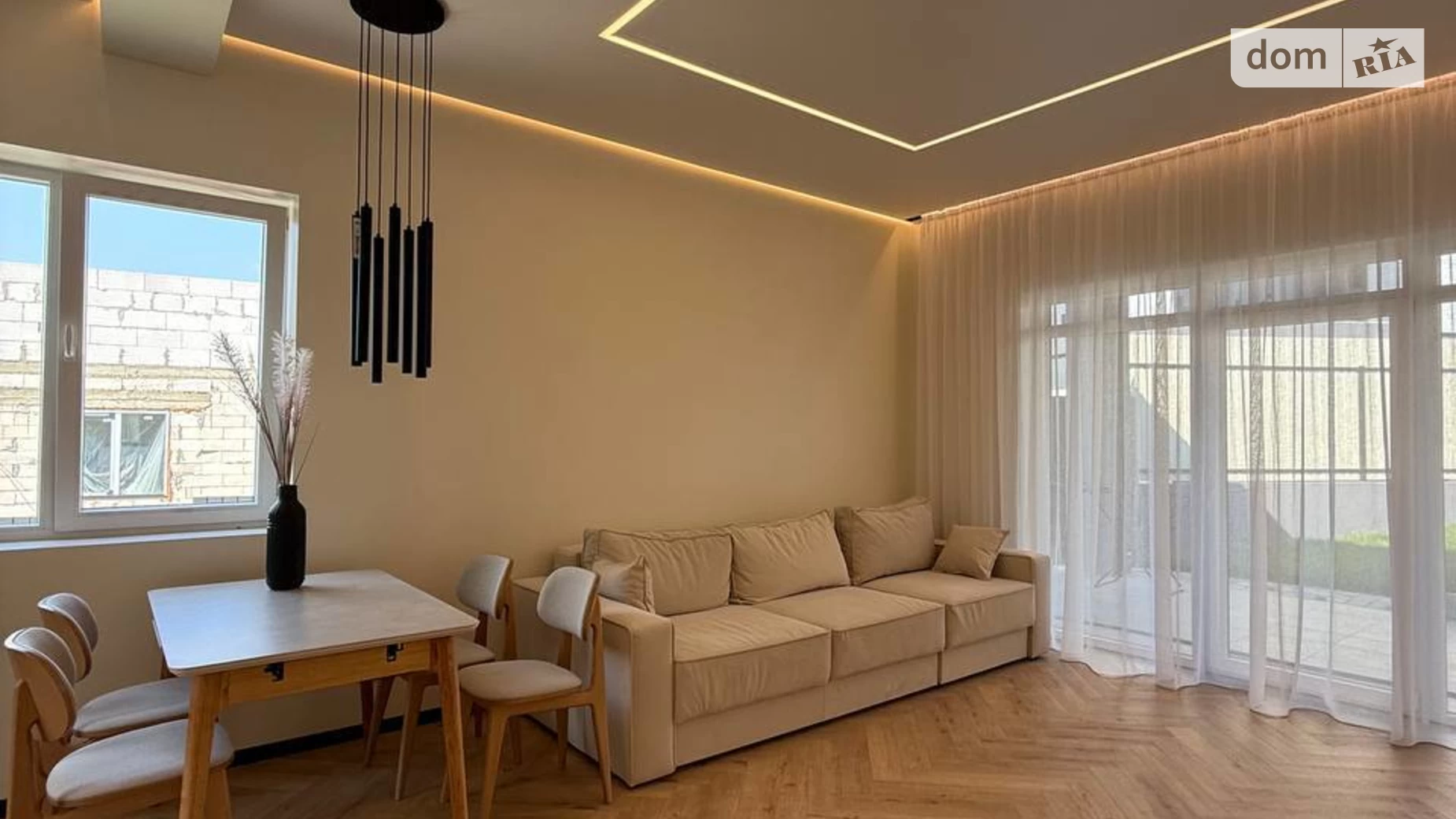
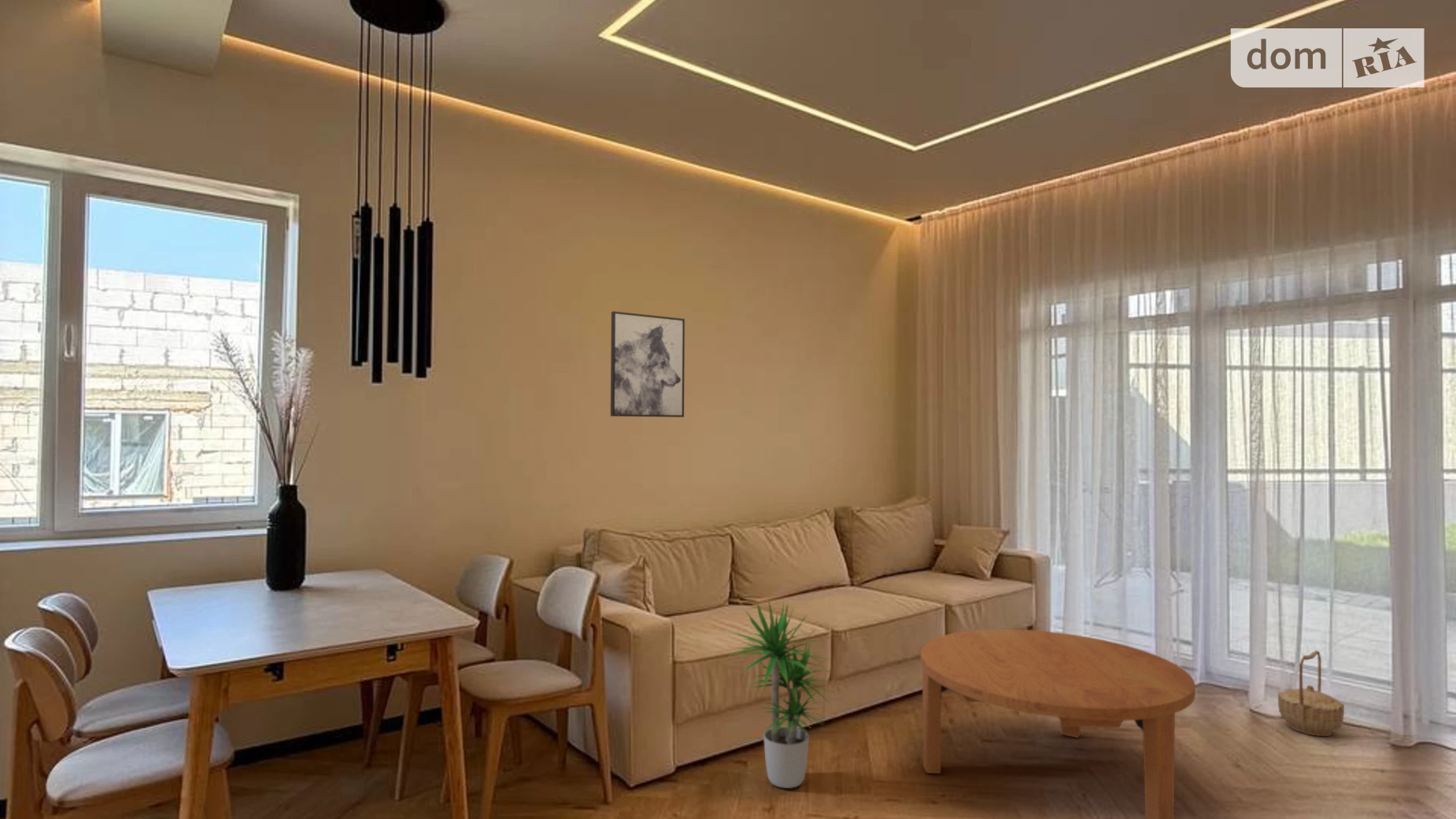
+ wall art (649, 365)
+ basket (1310, 691)
+ potted plant (778, 690)
+ coffee table (1049, 715)
